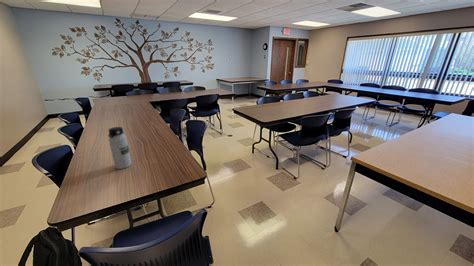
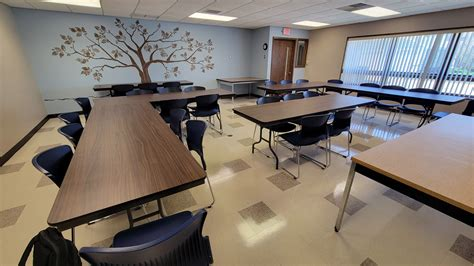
- water bottle (119, 147)
